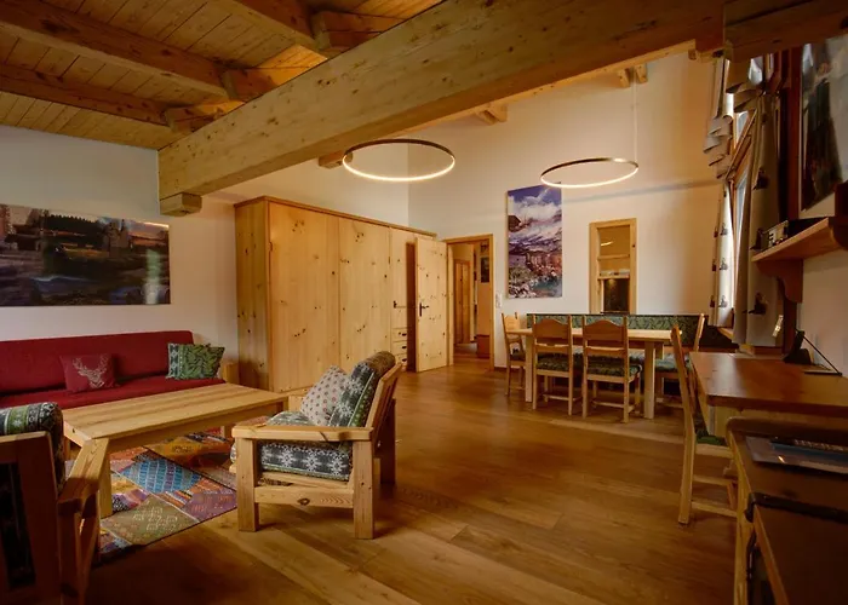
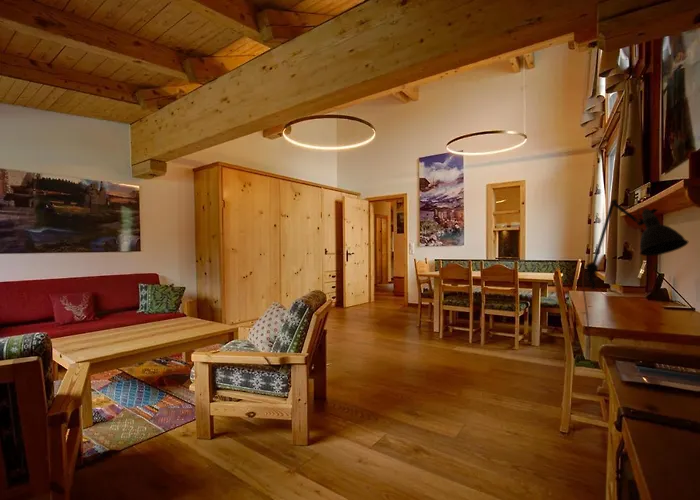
+ desk lamp (641, 254)
